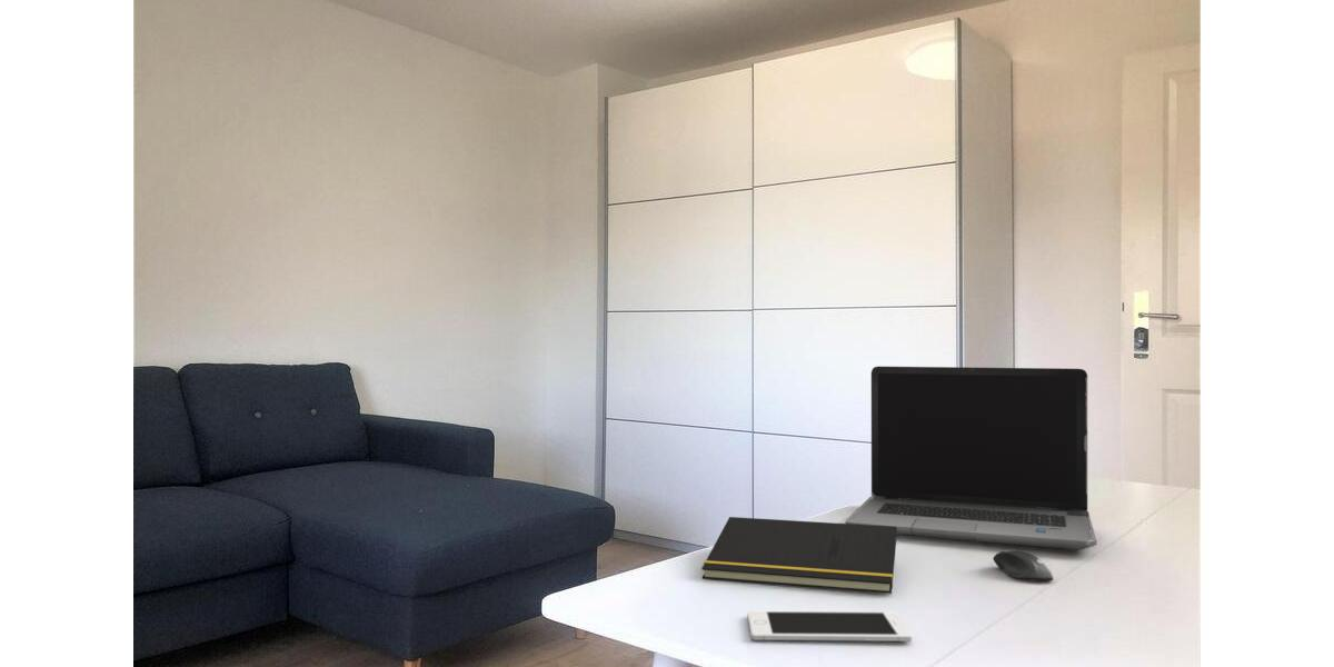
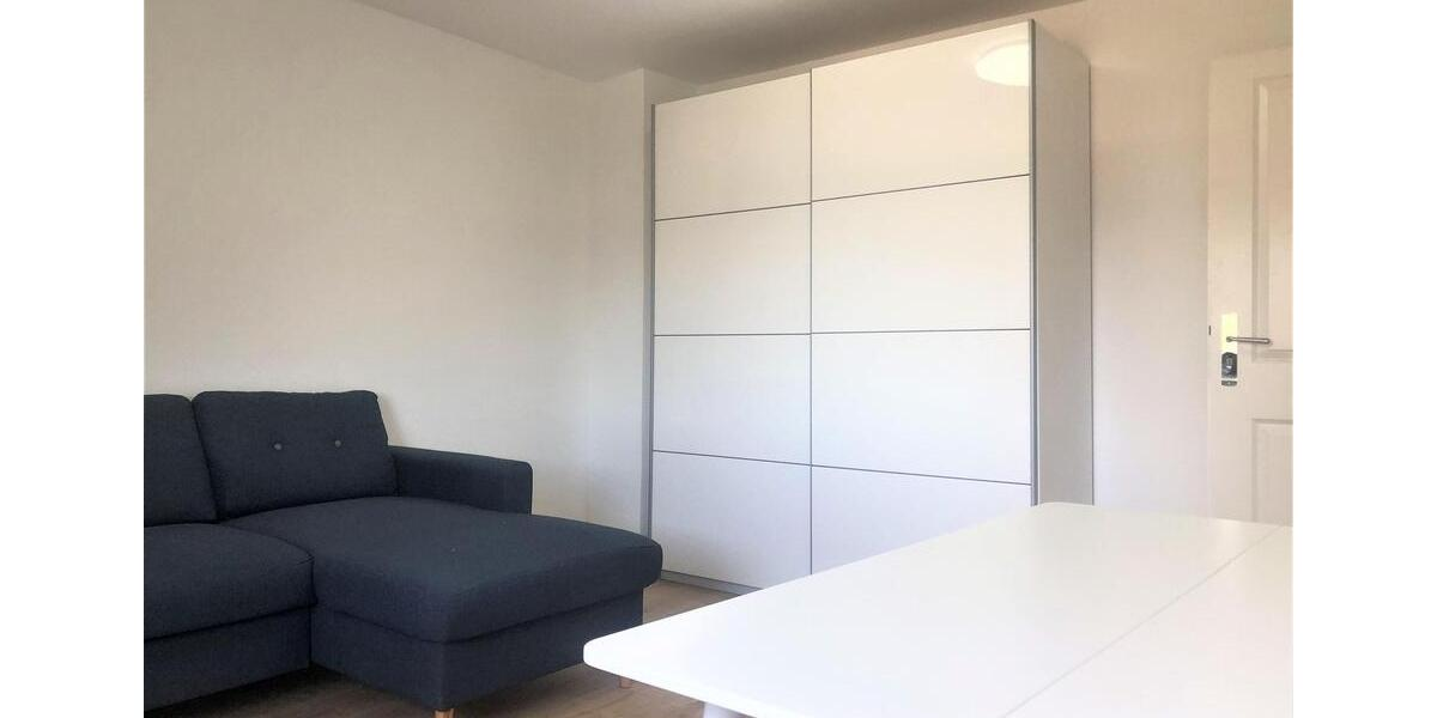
- cell phone (826, 625)
- laptop computer (969, 449)
- computer mouse (1022, 561)
- notepad (803, 551)
